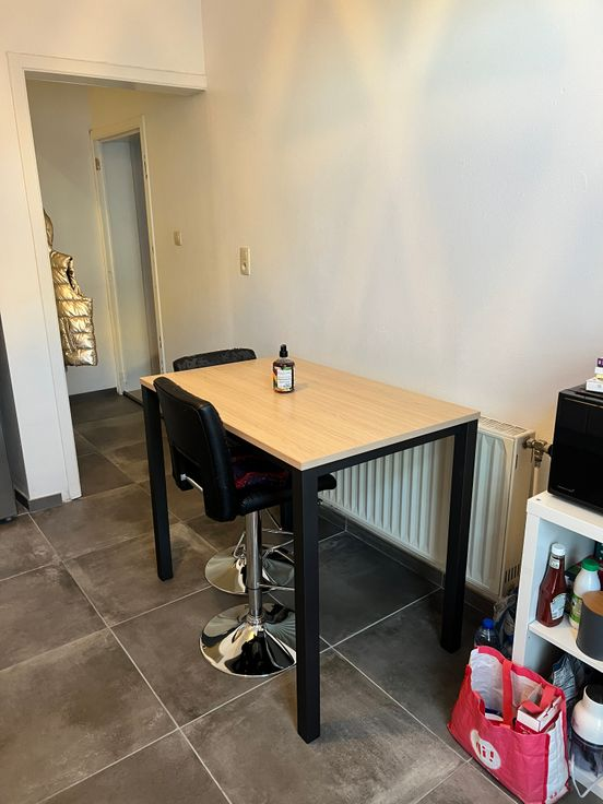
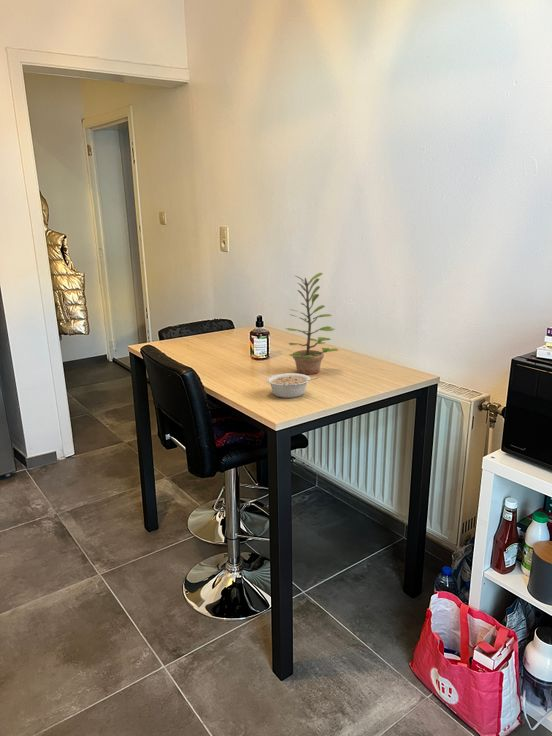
+ legume (290, 384)
+ plant (312, 322)
